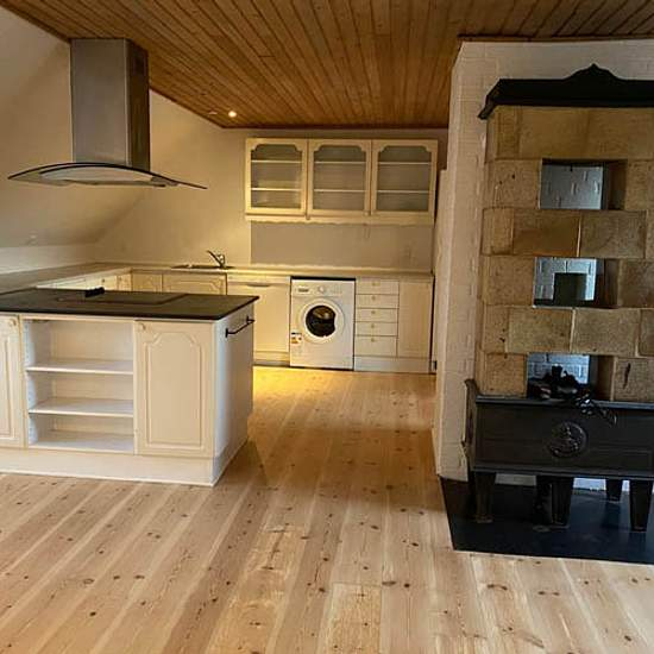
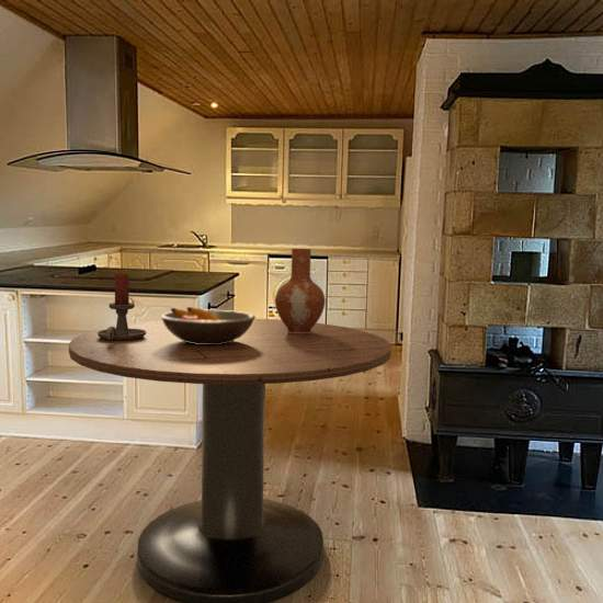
+ dining table (232, 446)
+ candle holder (118, 305)
+ vase (299, 289)
+ fruit bowl (208, 325)
